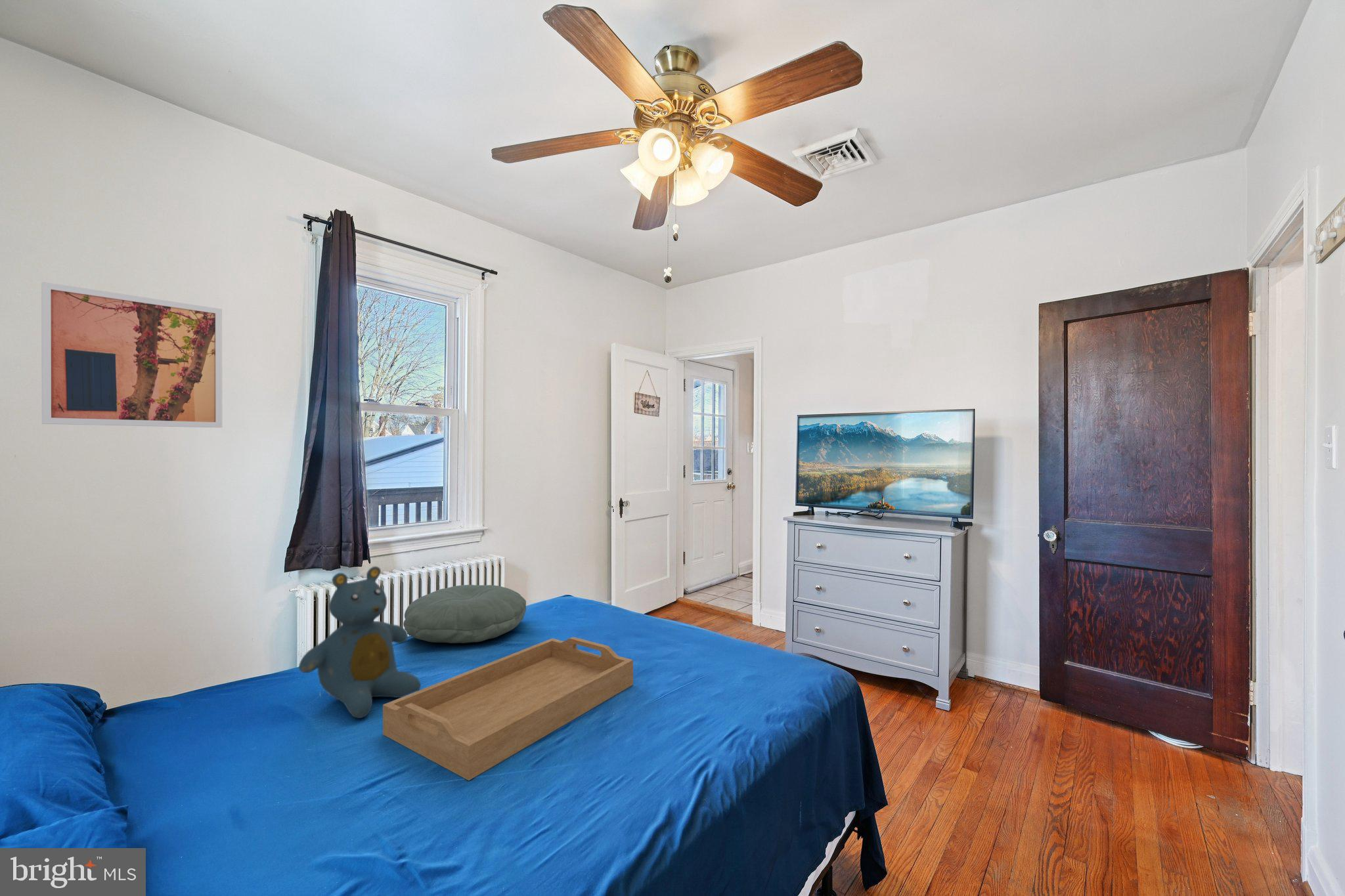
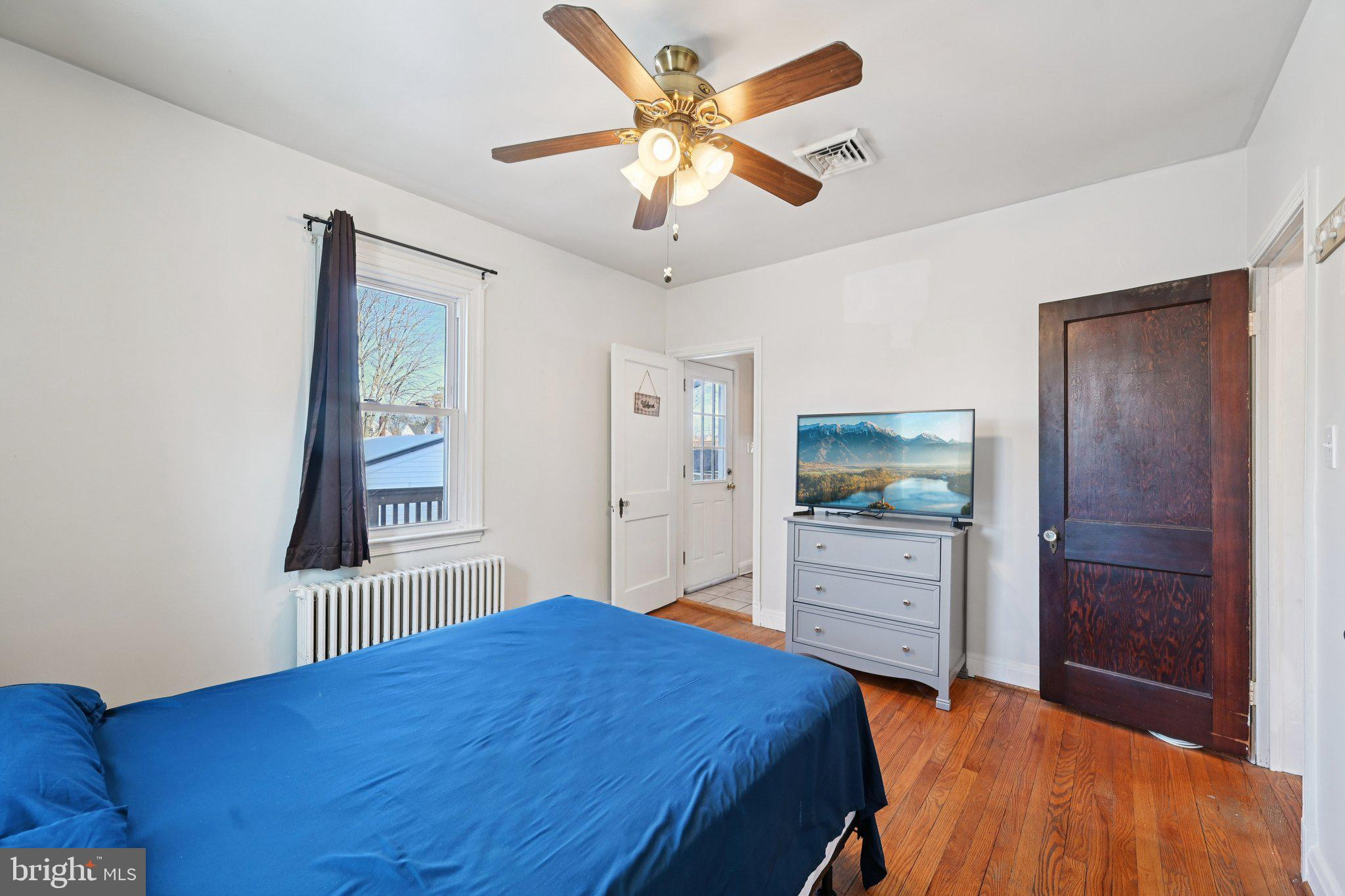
- pillow (467, 611)
- wall art (139, 362)
- teddy bear (368, 635)
- serving tray (519, 689)
